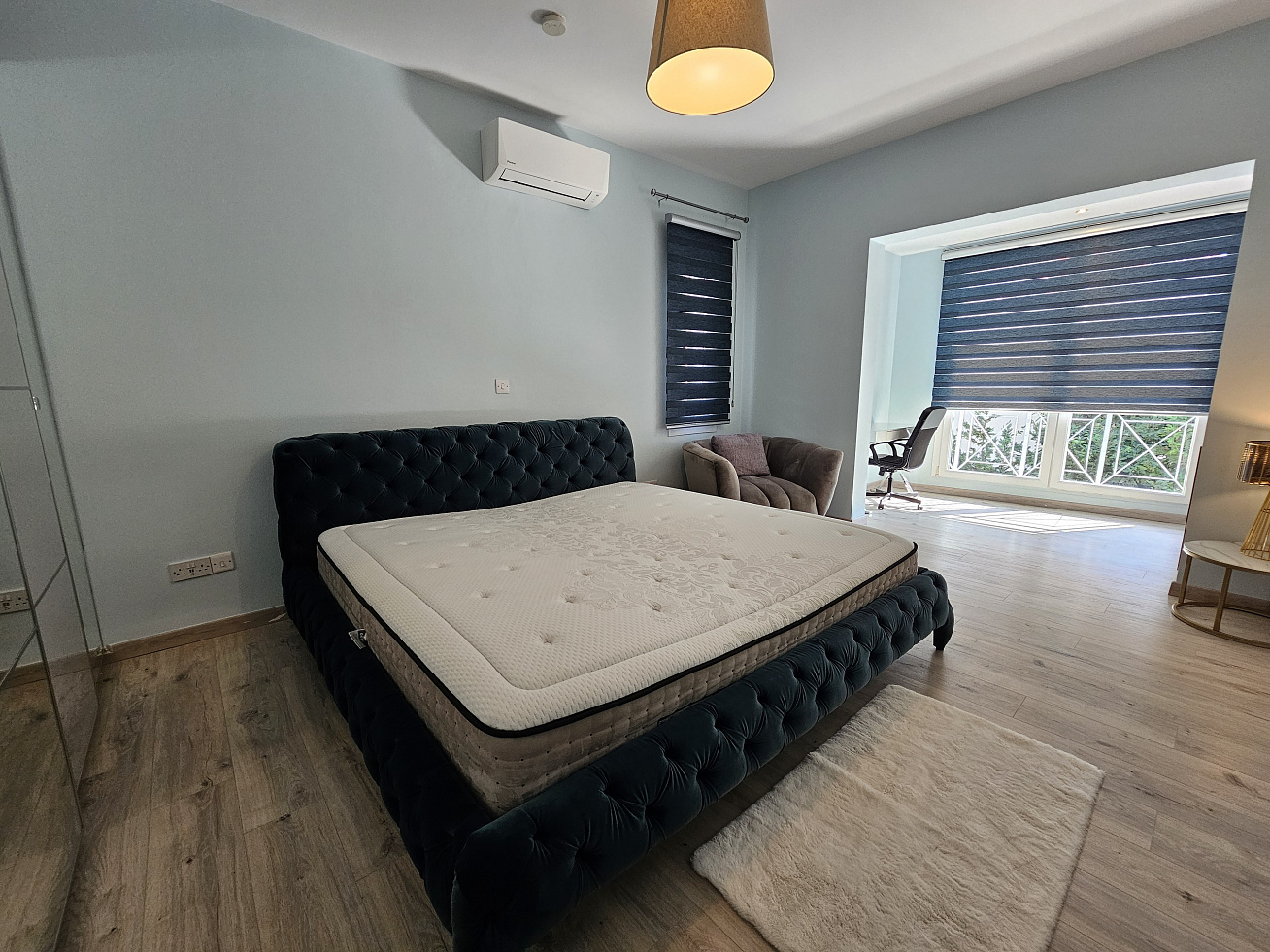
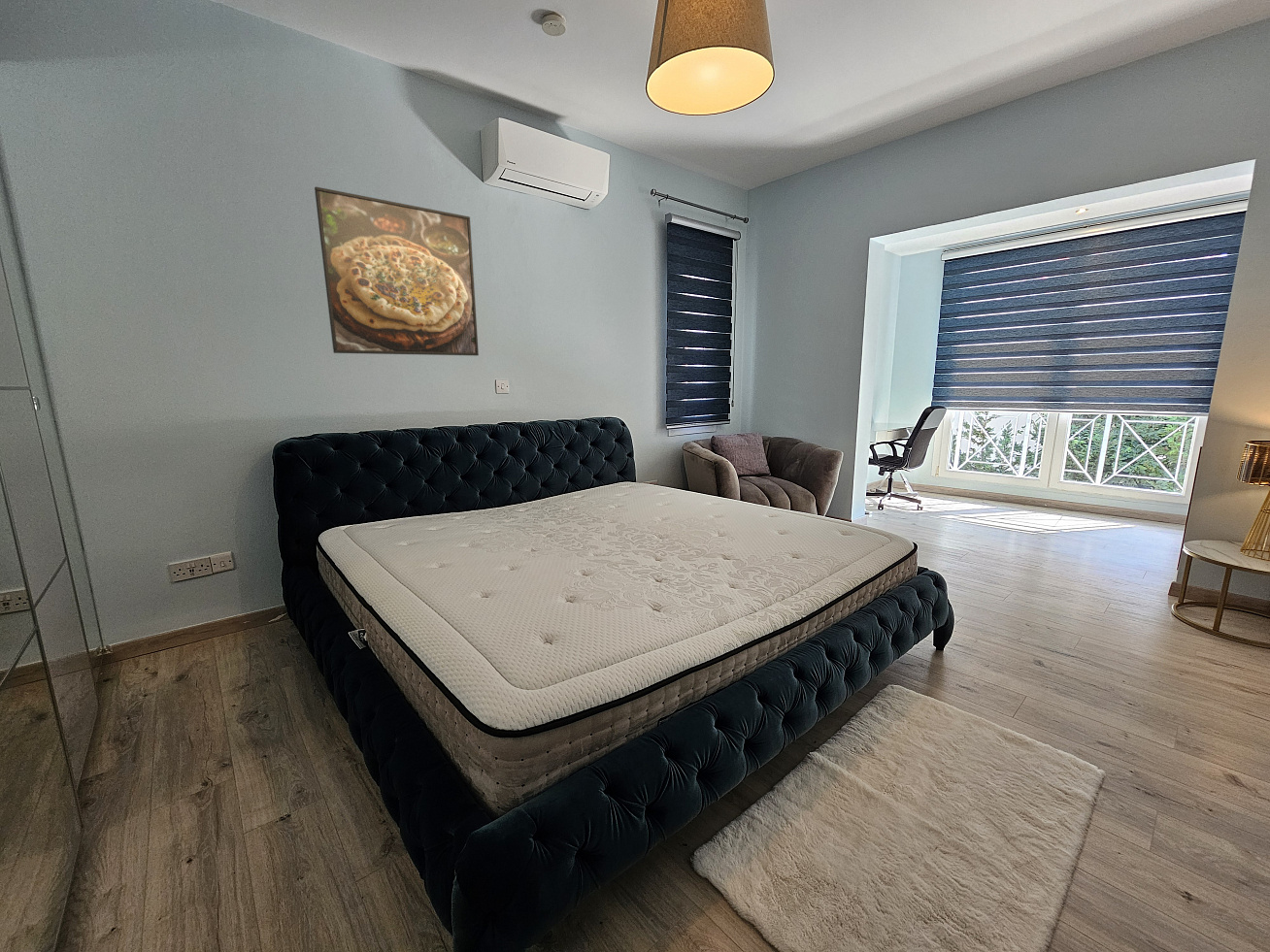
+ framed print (405, 280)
